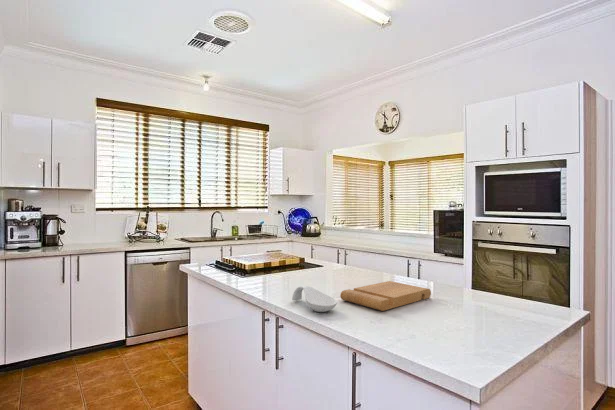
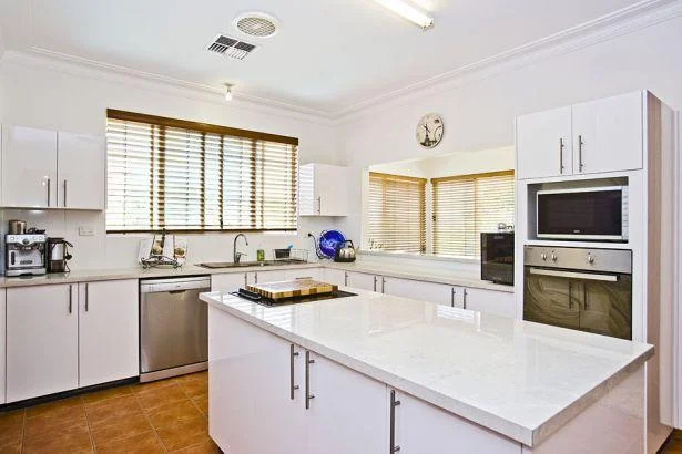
- spoon rest (312, 297)
- cutting board (386, 294)
